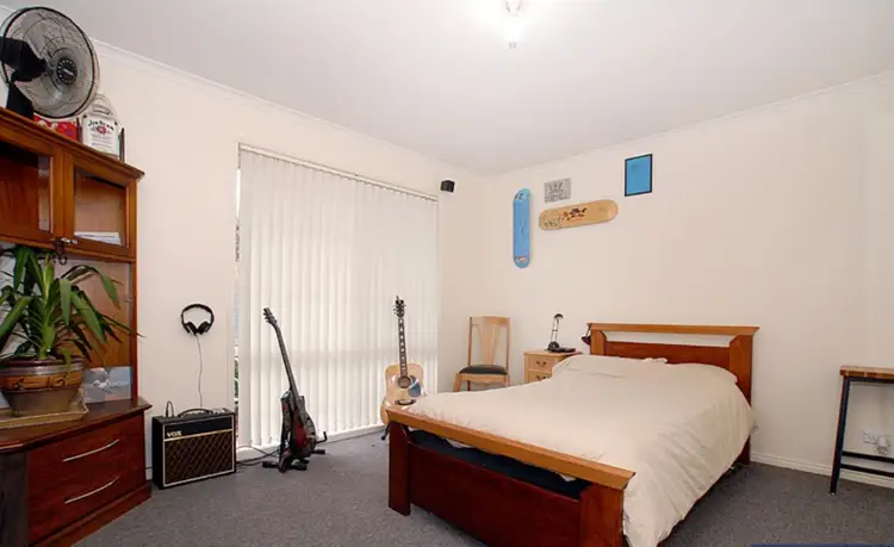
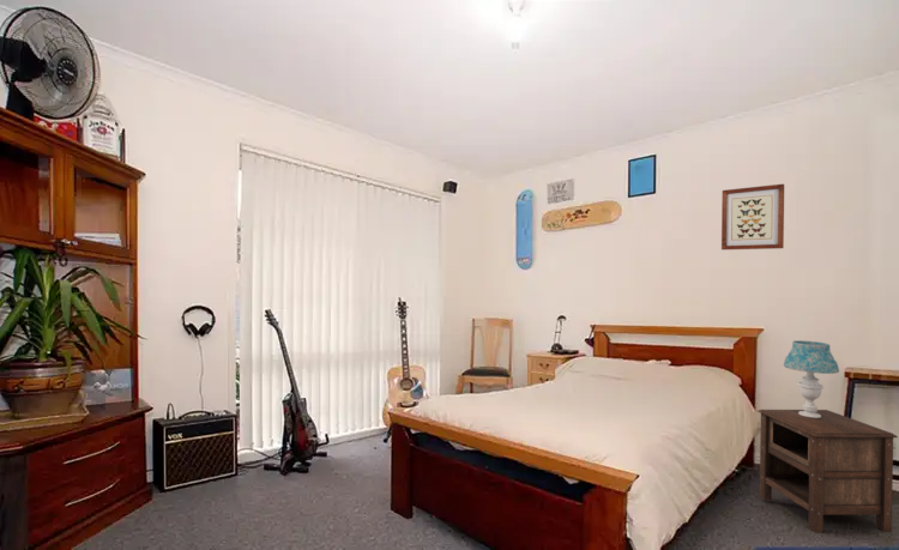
+ nightstand (821, 467)
+ table lamp (810, 379)
+ wall art (752, 218)
